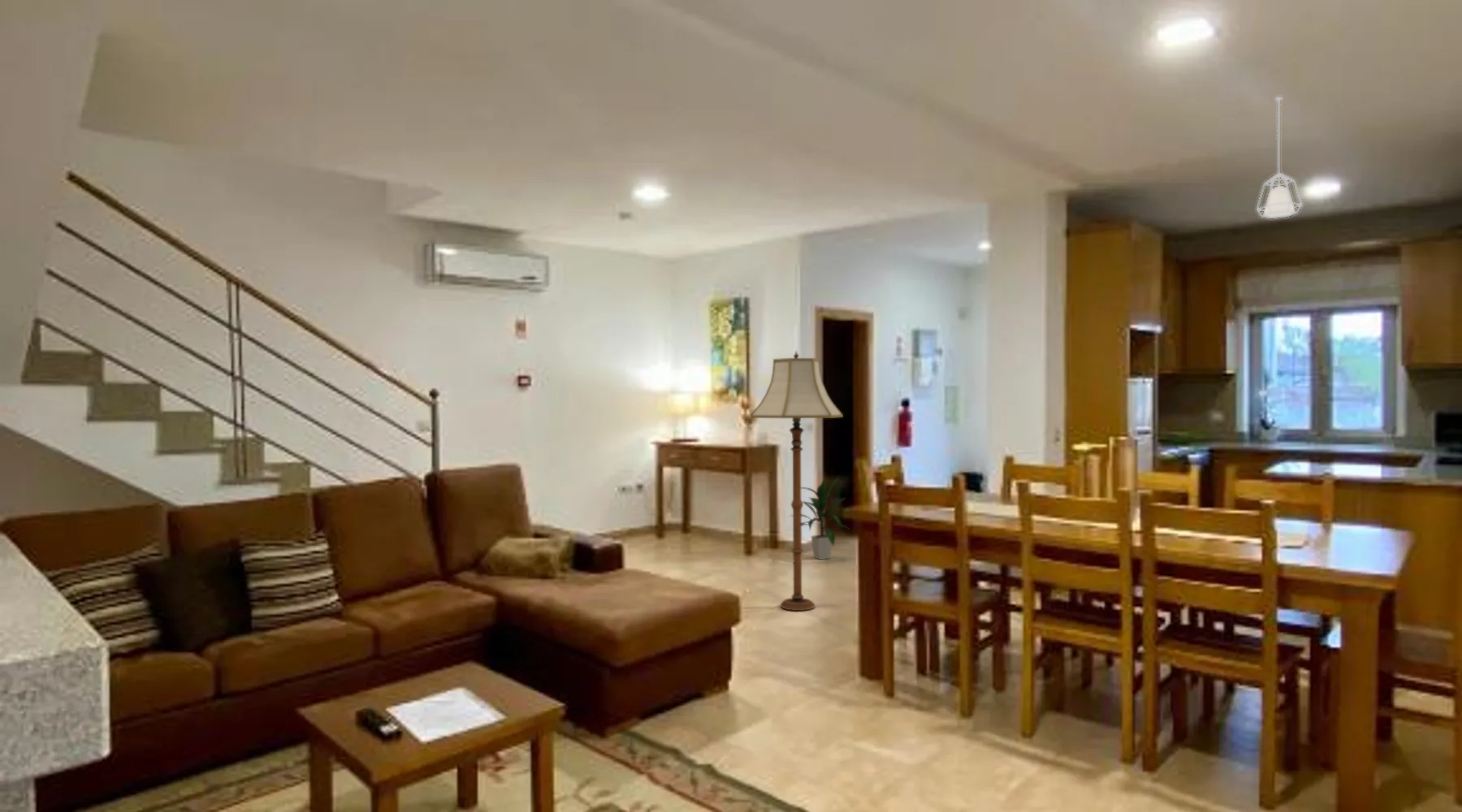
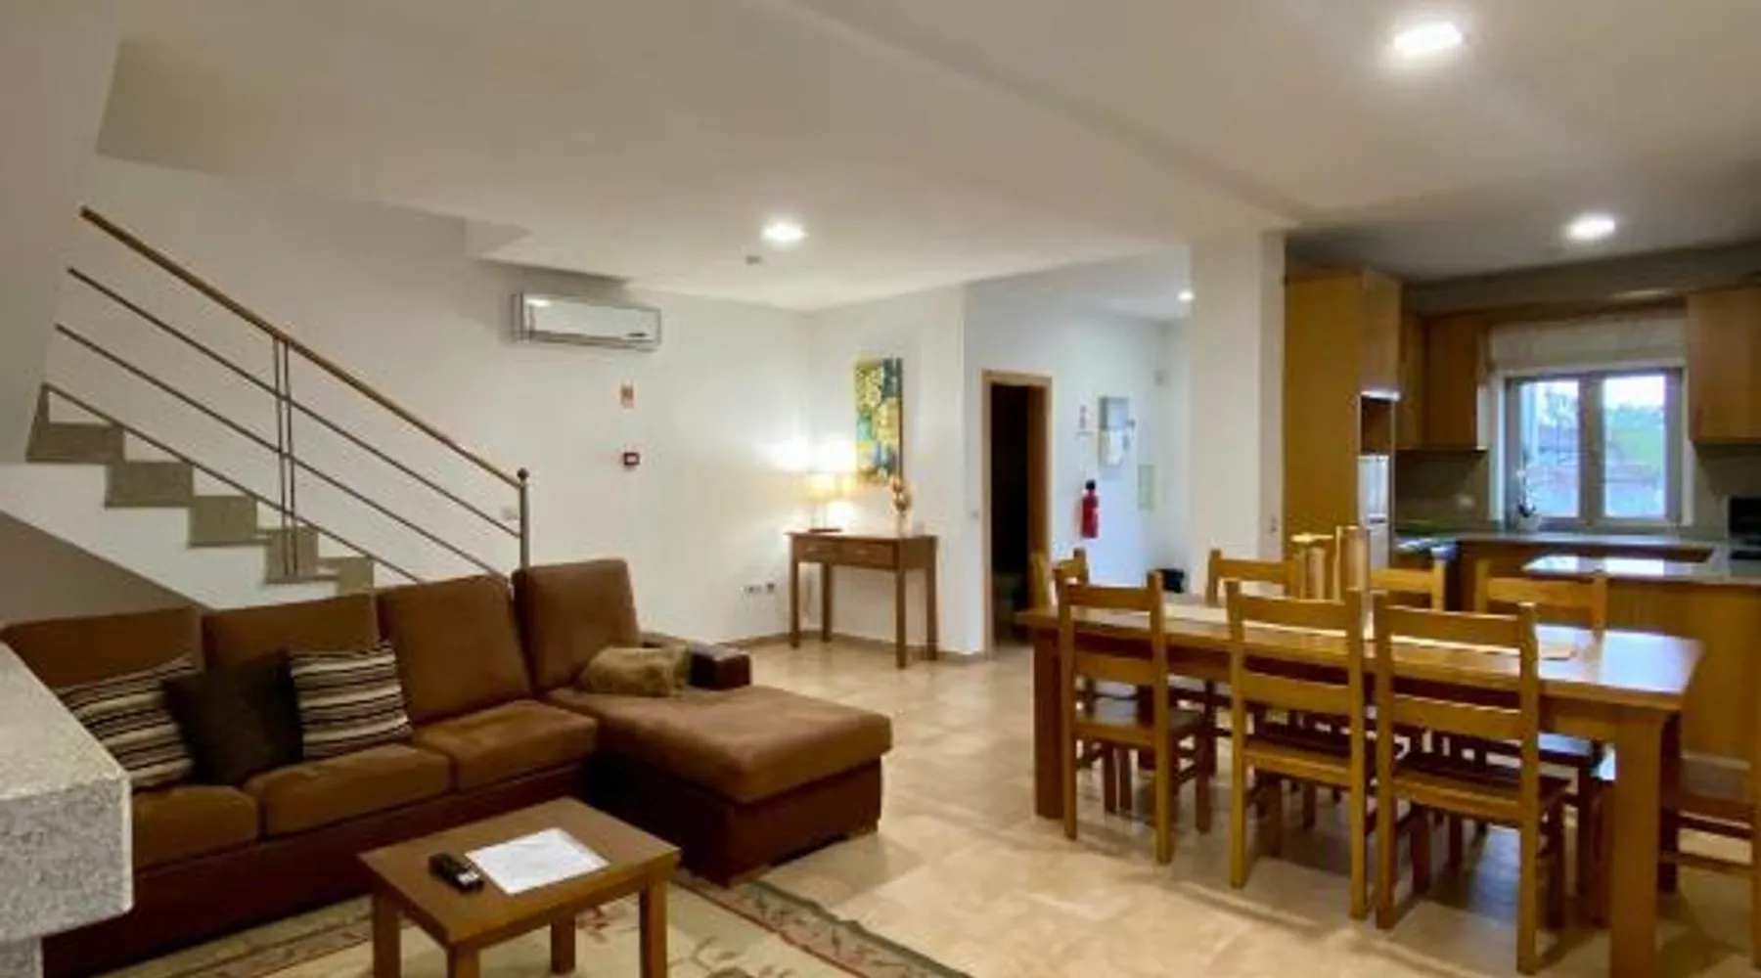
- floor lamp (797, 478)
- indoor plant (821, 518)
- pendant lamp (1278, 156)
